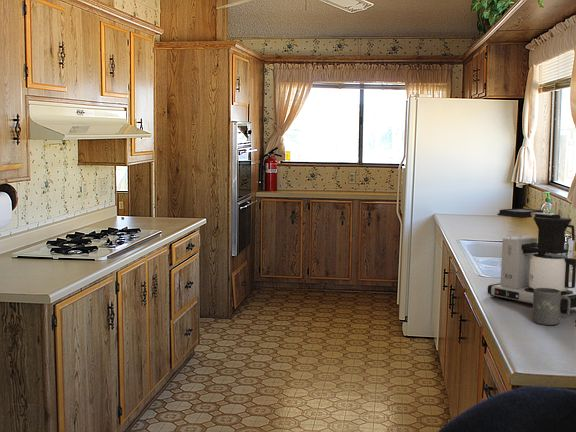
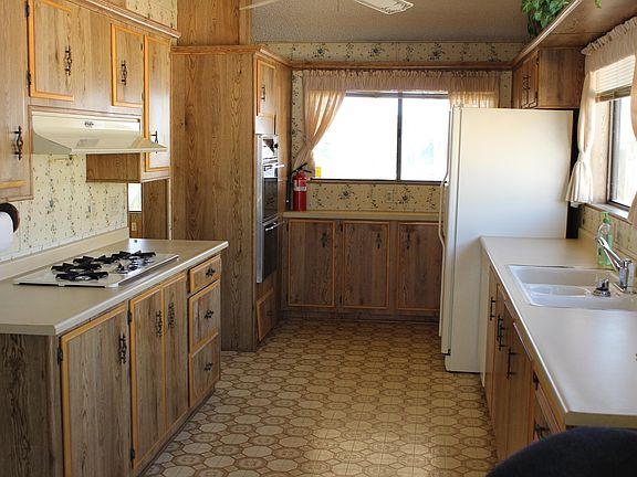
- coffee maker (538, 257)
- mug (551, 306)
